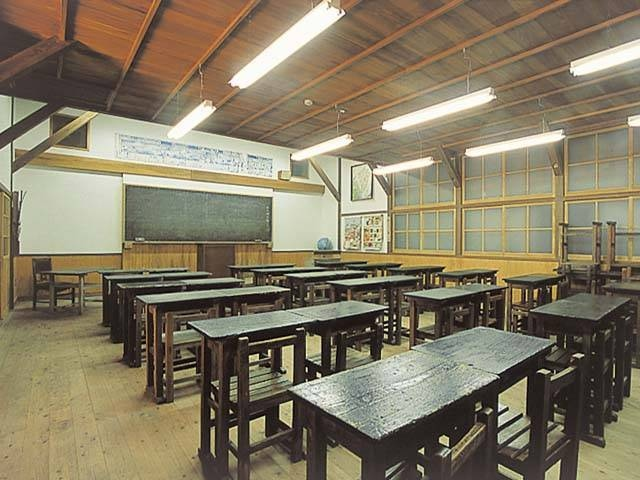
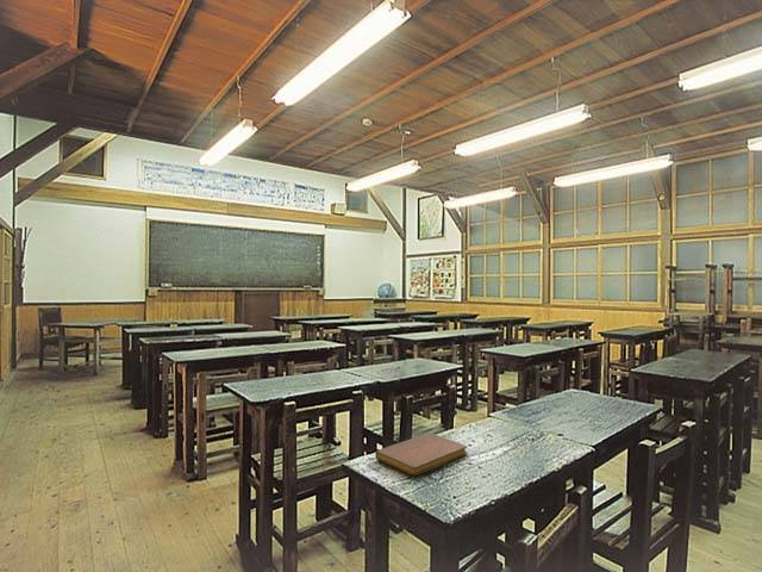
+ notebook (421, 452)
